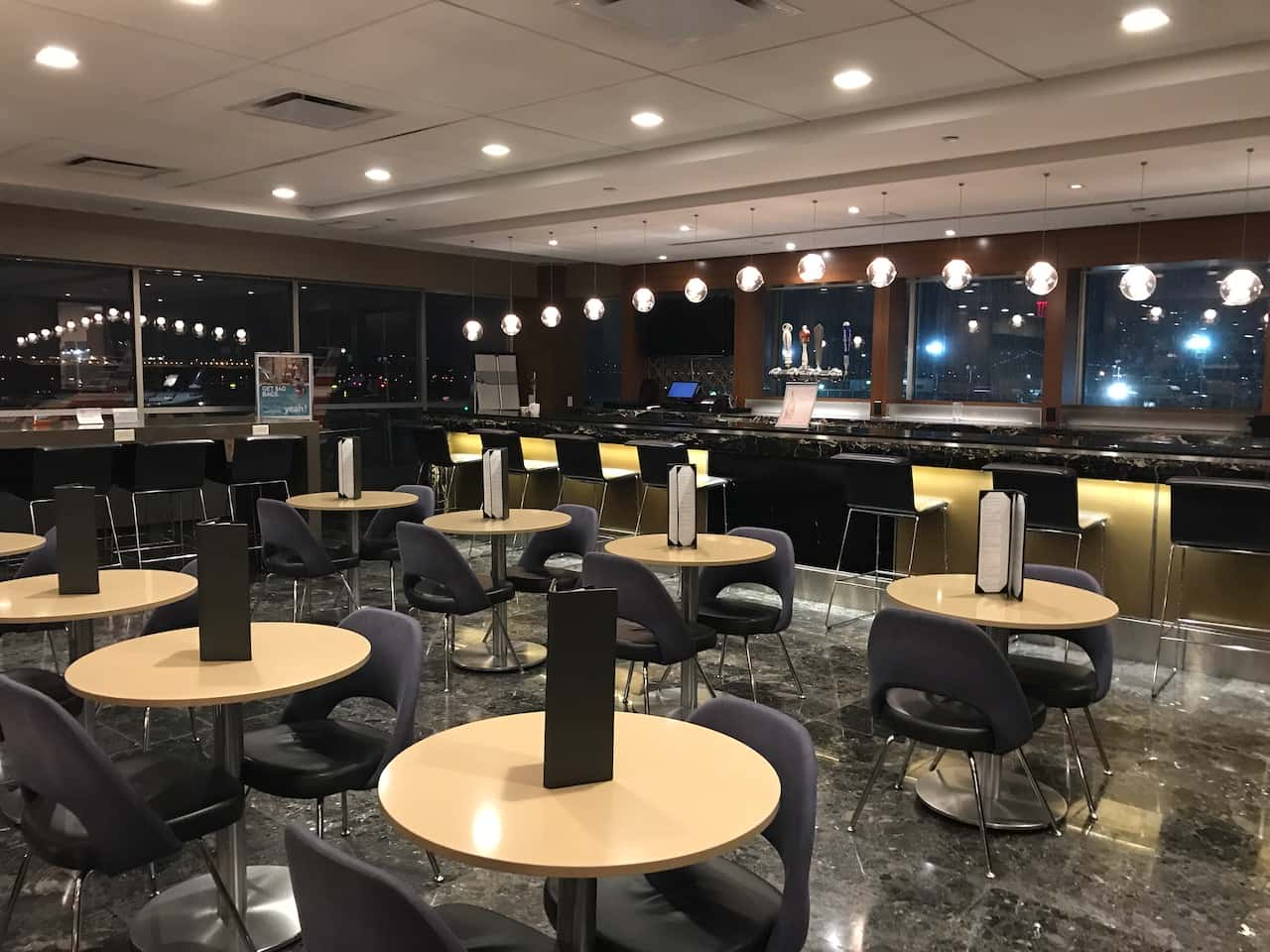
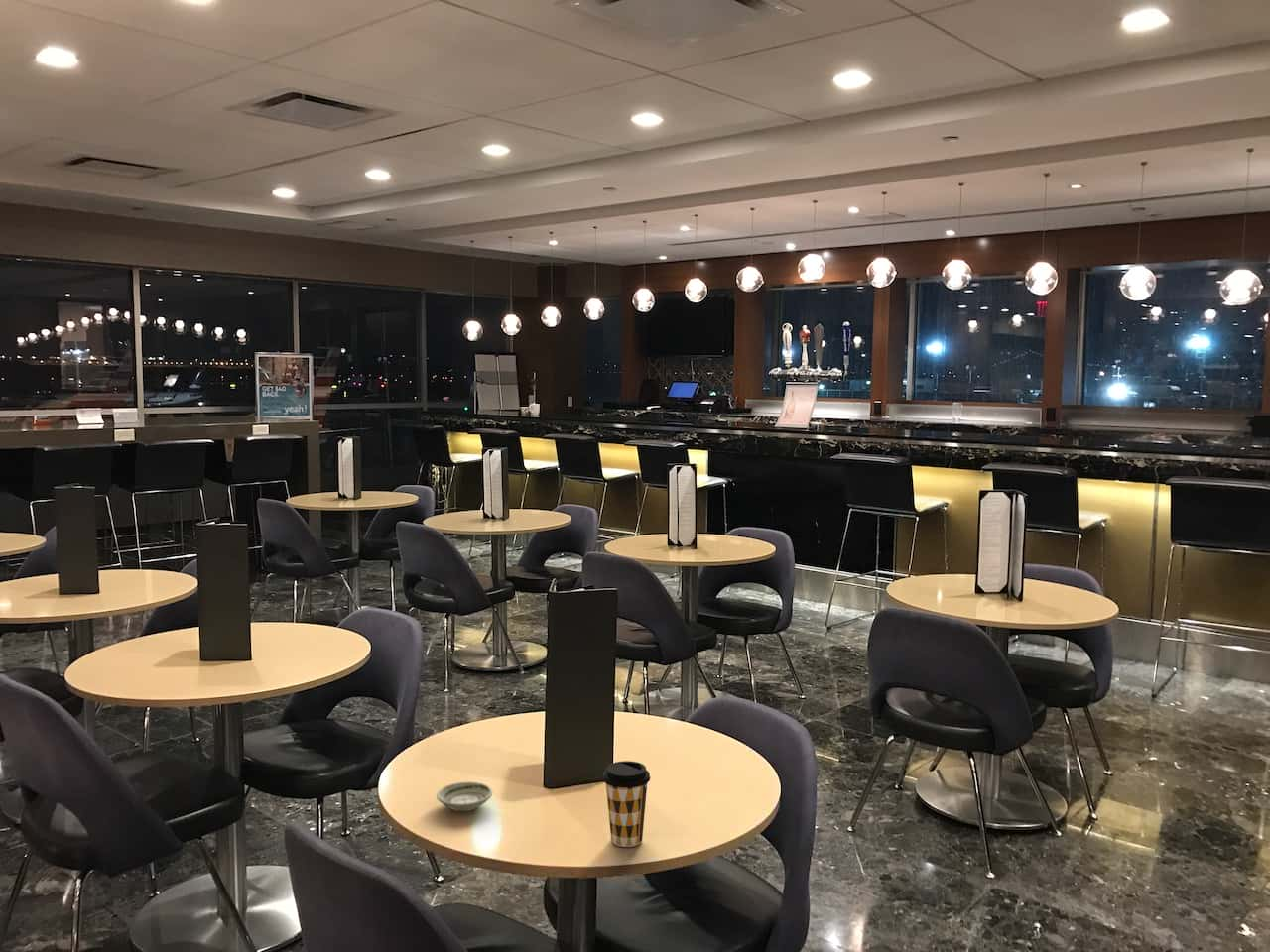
+ saucer (464, 798)
+ coffee cup (626, 803)
